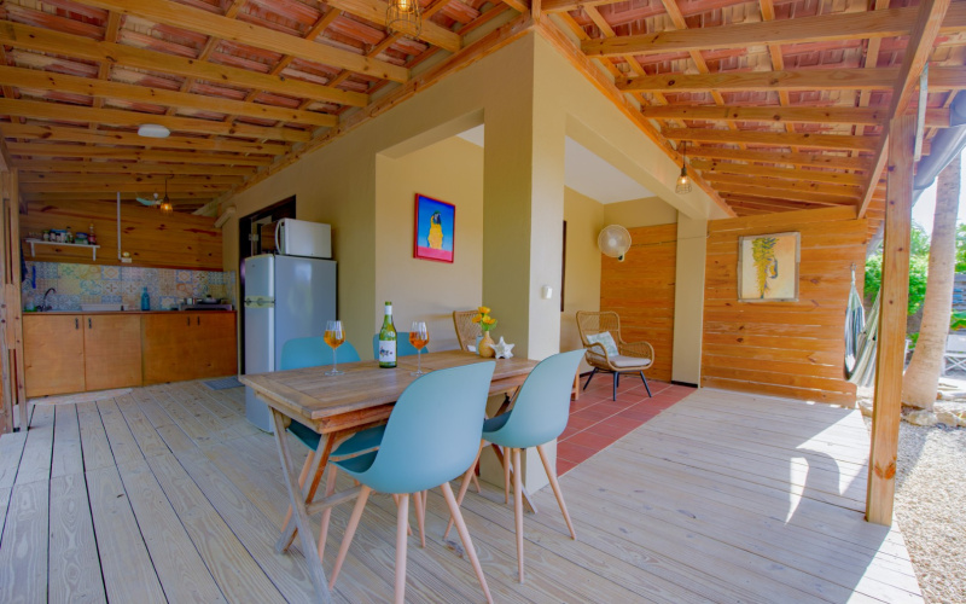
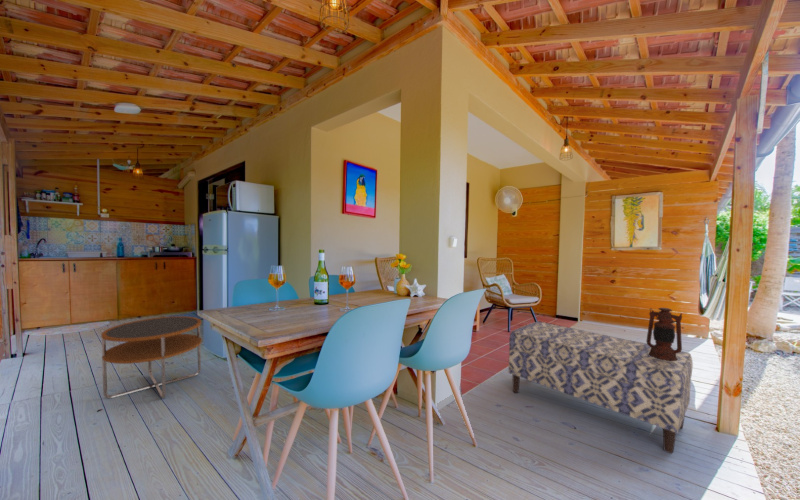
+ bench (590, 374)
+ lantern (664, 332)
+ side table (155, 356)
